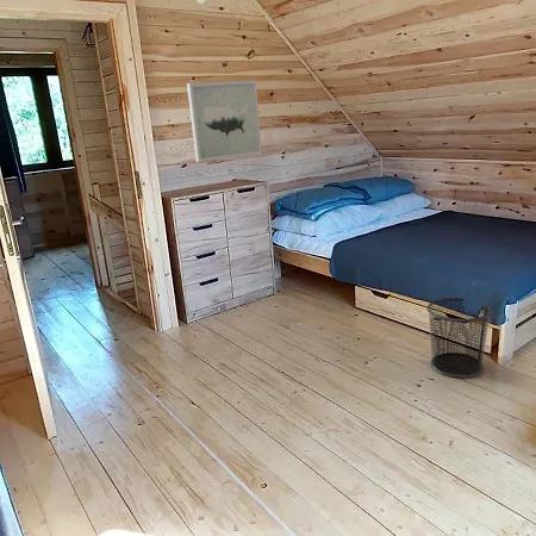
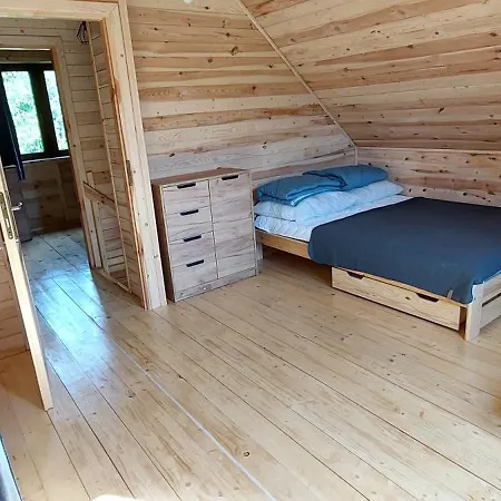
- wall art (226, 120)
- waste bin (457, 337)
